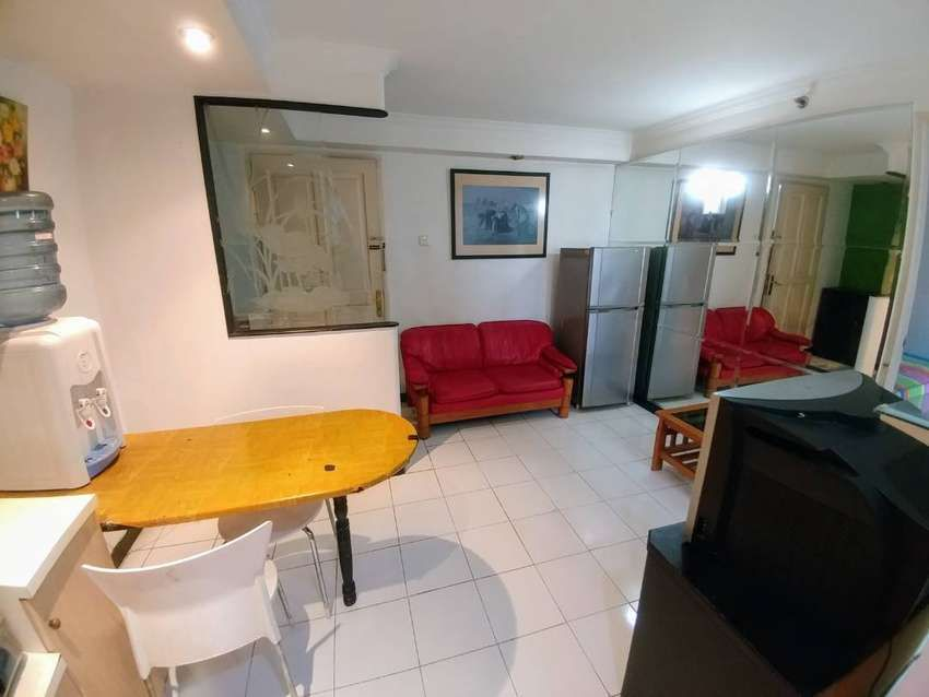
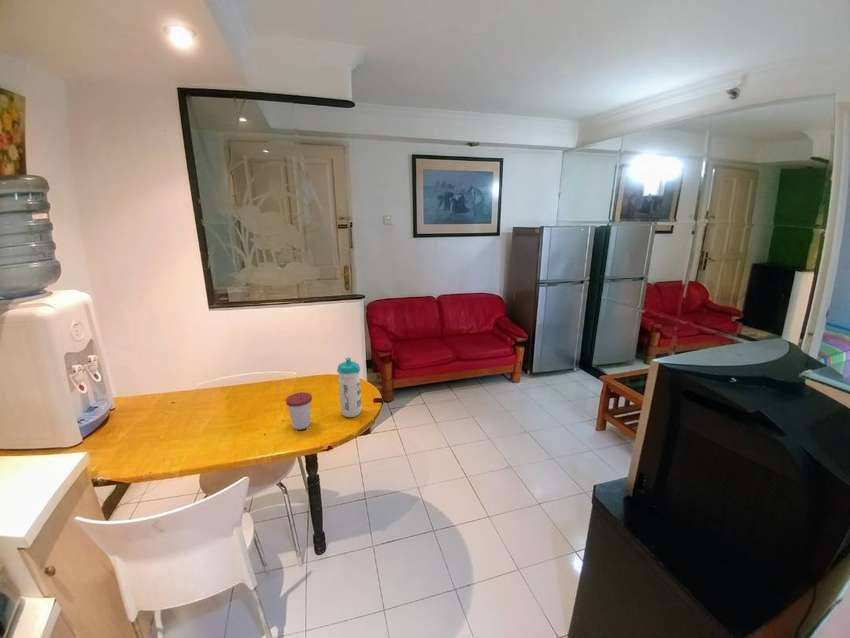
+ water bottle (349, 386)
+ cup (299, 408)
